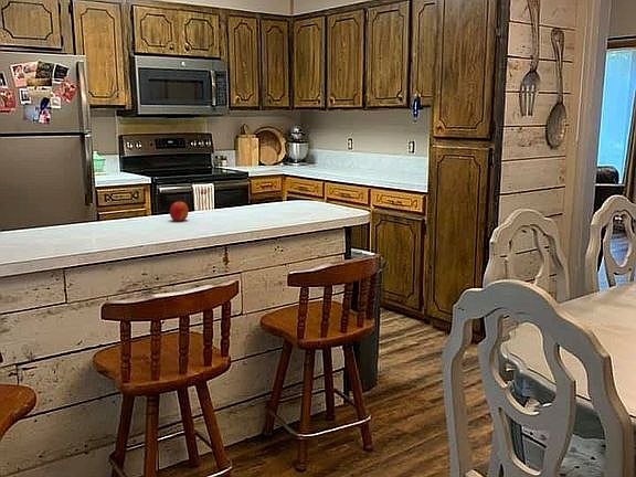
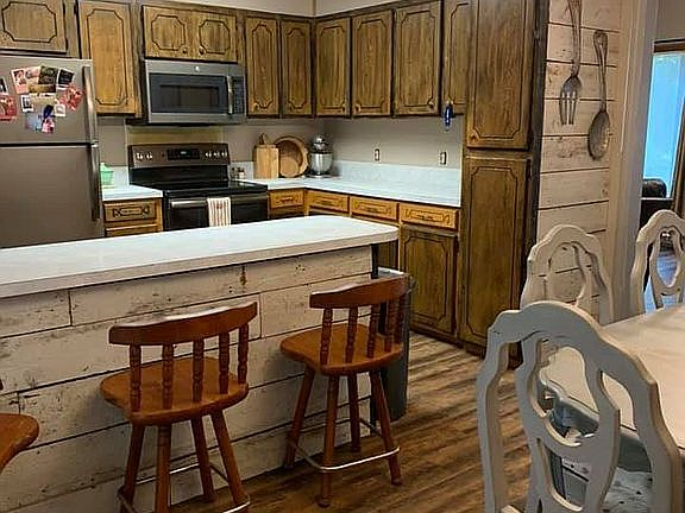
- fruit (179, 211)
